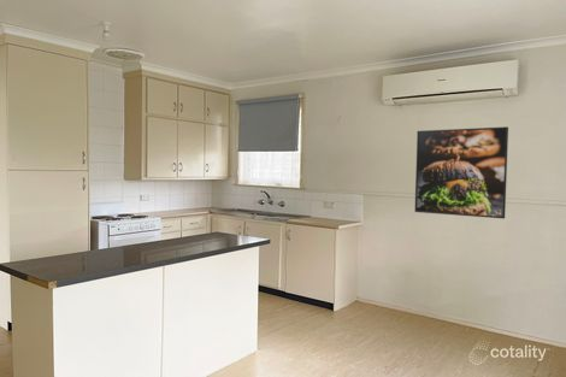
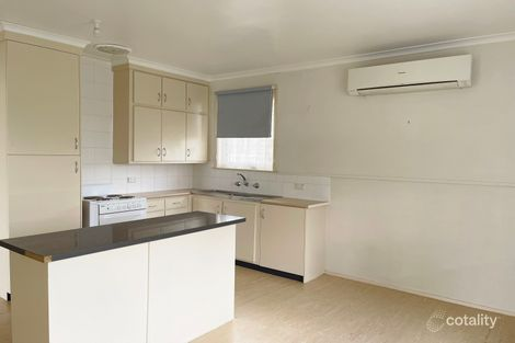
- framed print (458, 172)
